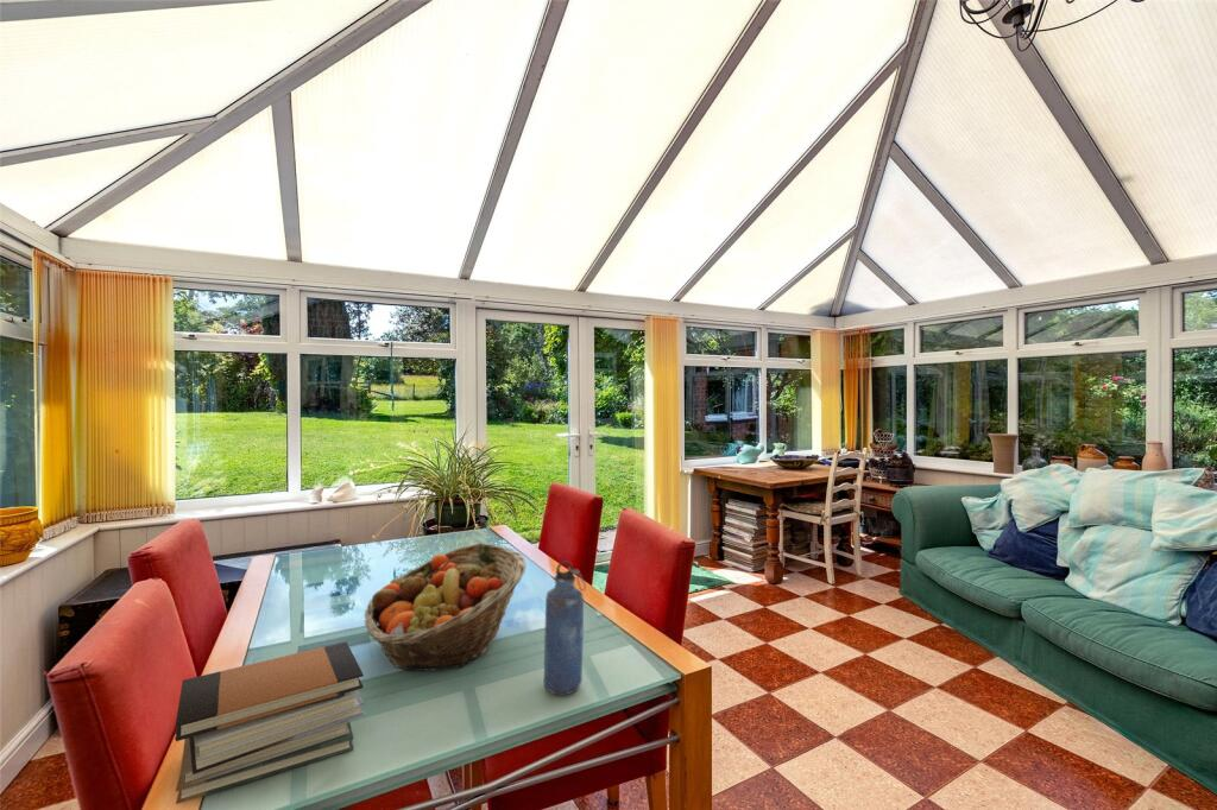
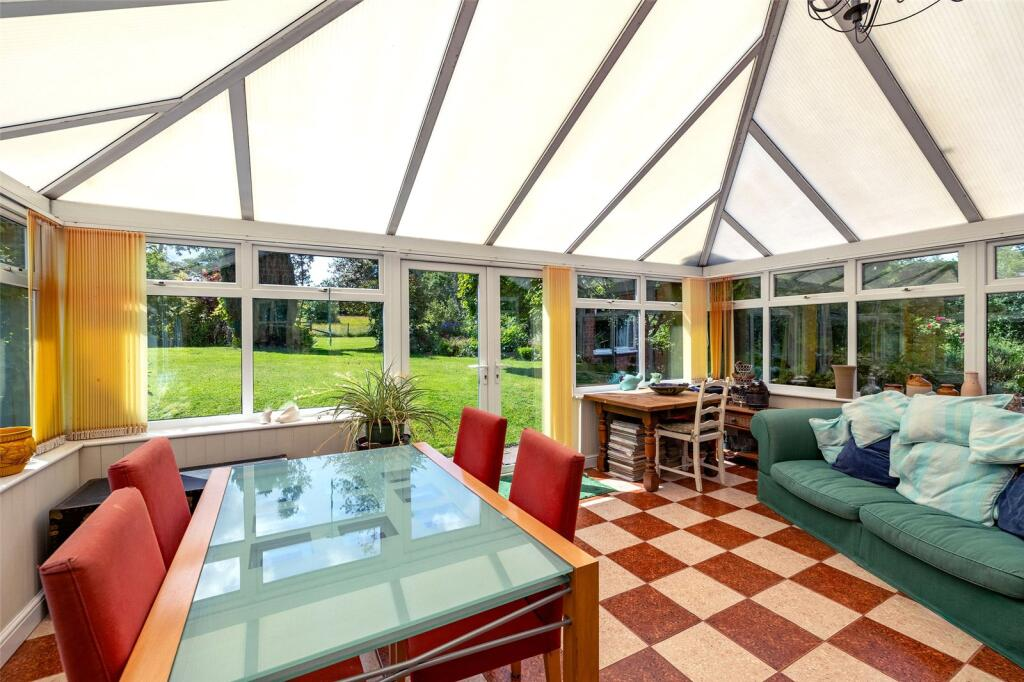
- fruit basket (447, 600)
- water bottle (565, 624)
- book stack (275, 713)
